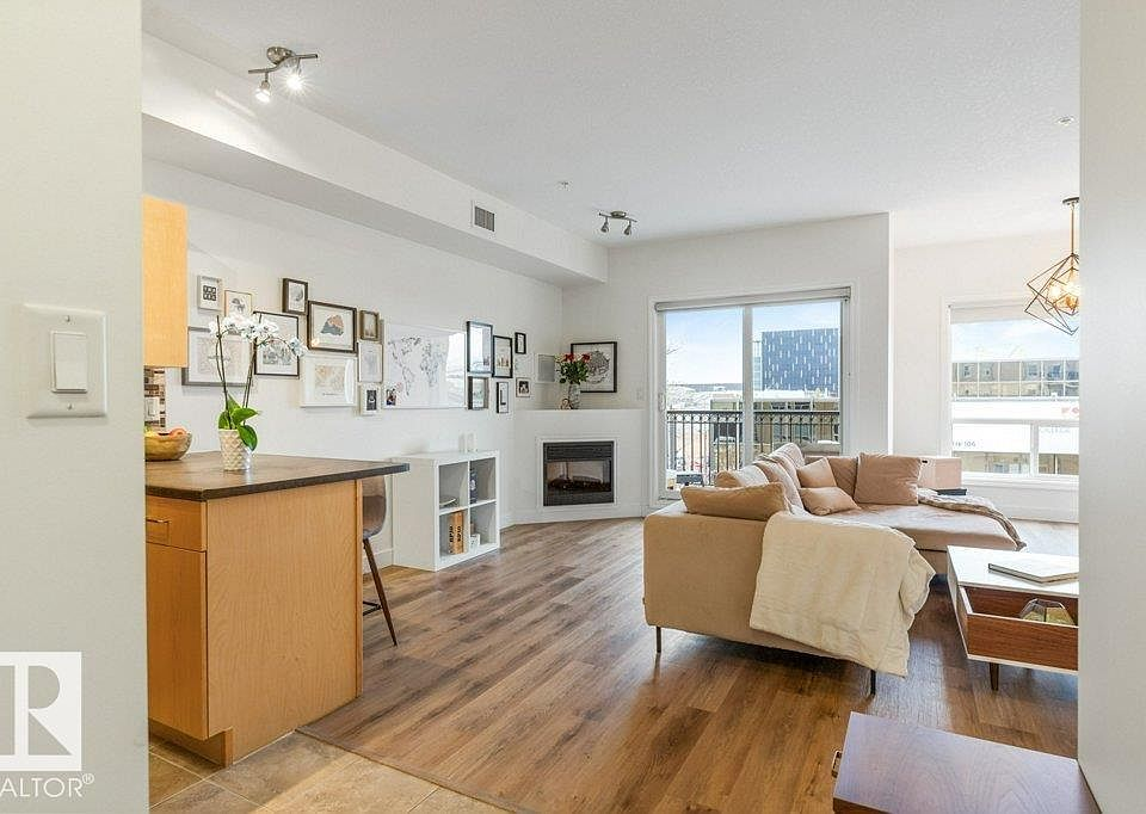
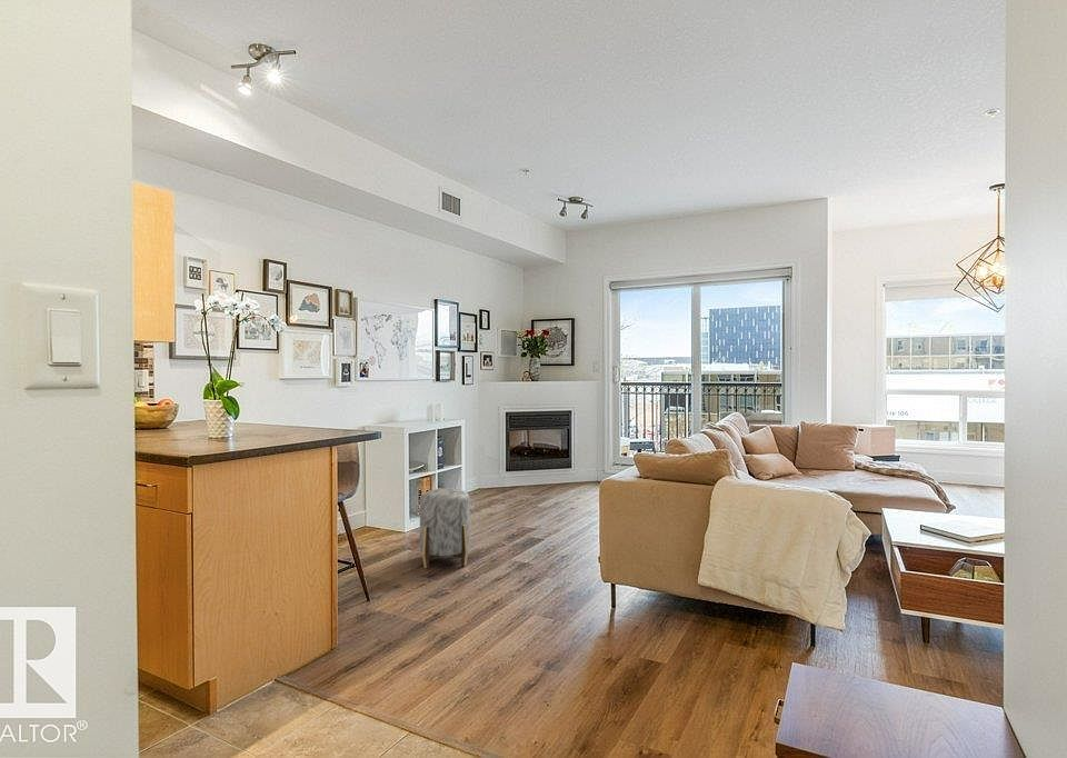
+ stool (445, 525)
